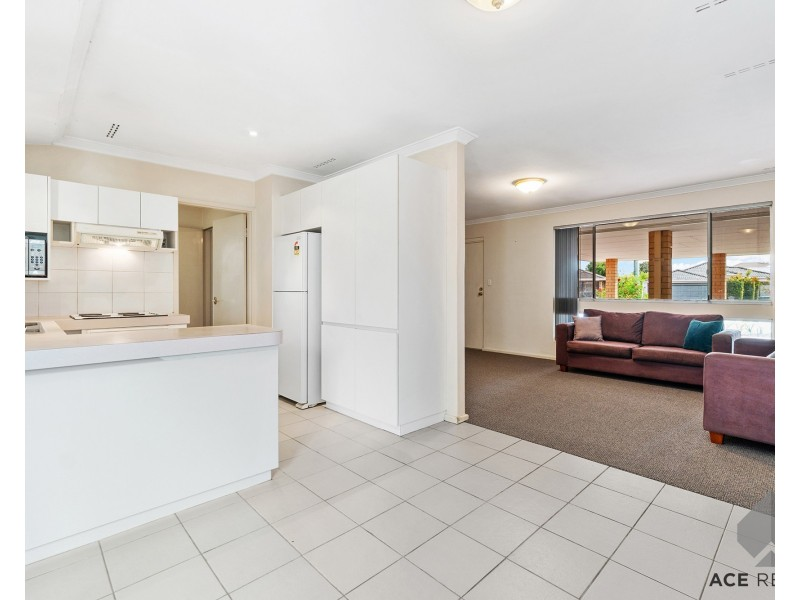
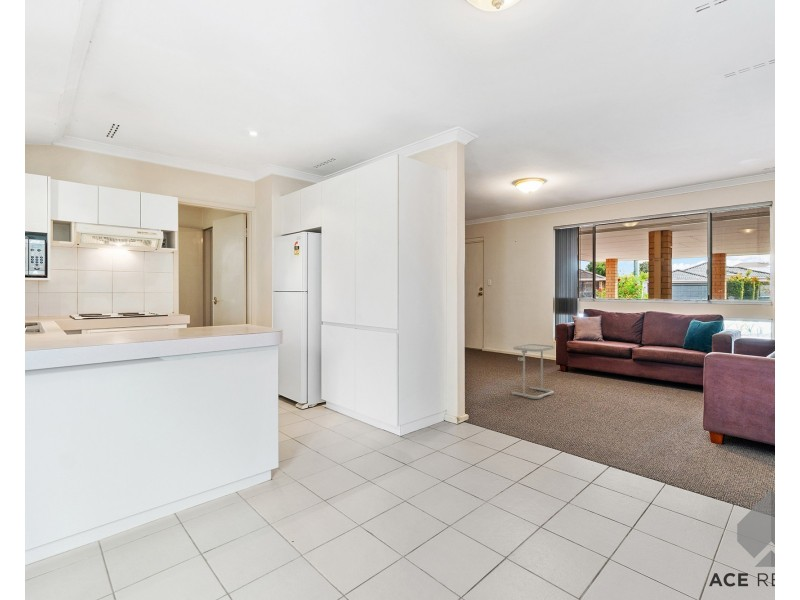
+ side table (524, 370)
